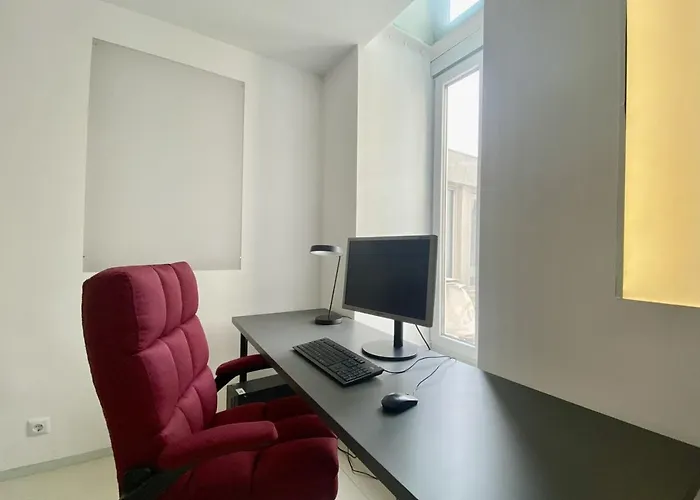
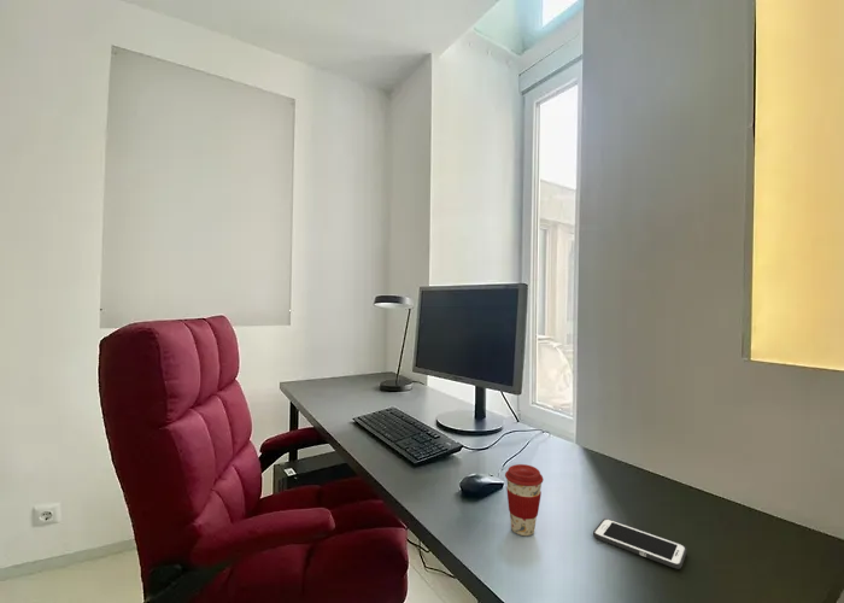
+ coffee cup (523, 499)
+ cell phone (638, 541)
